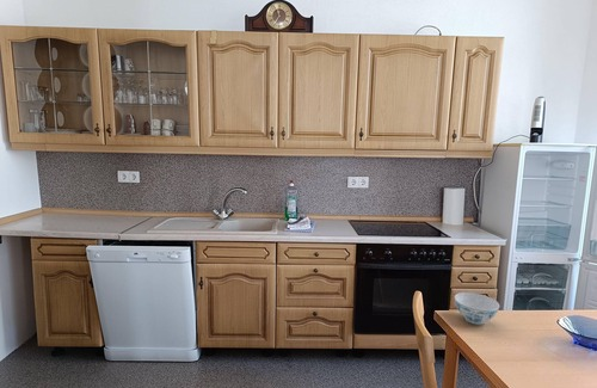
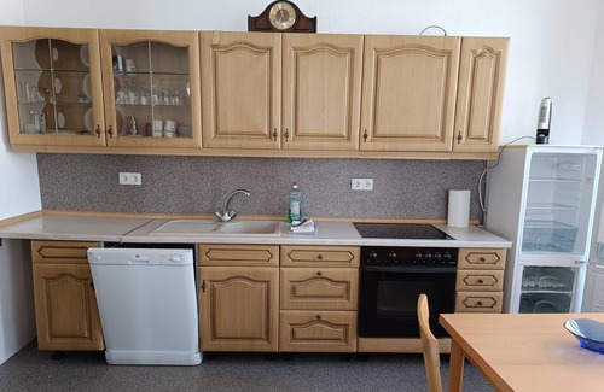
- chinaware (475, 310)
